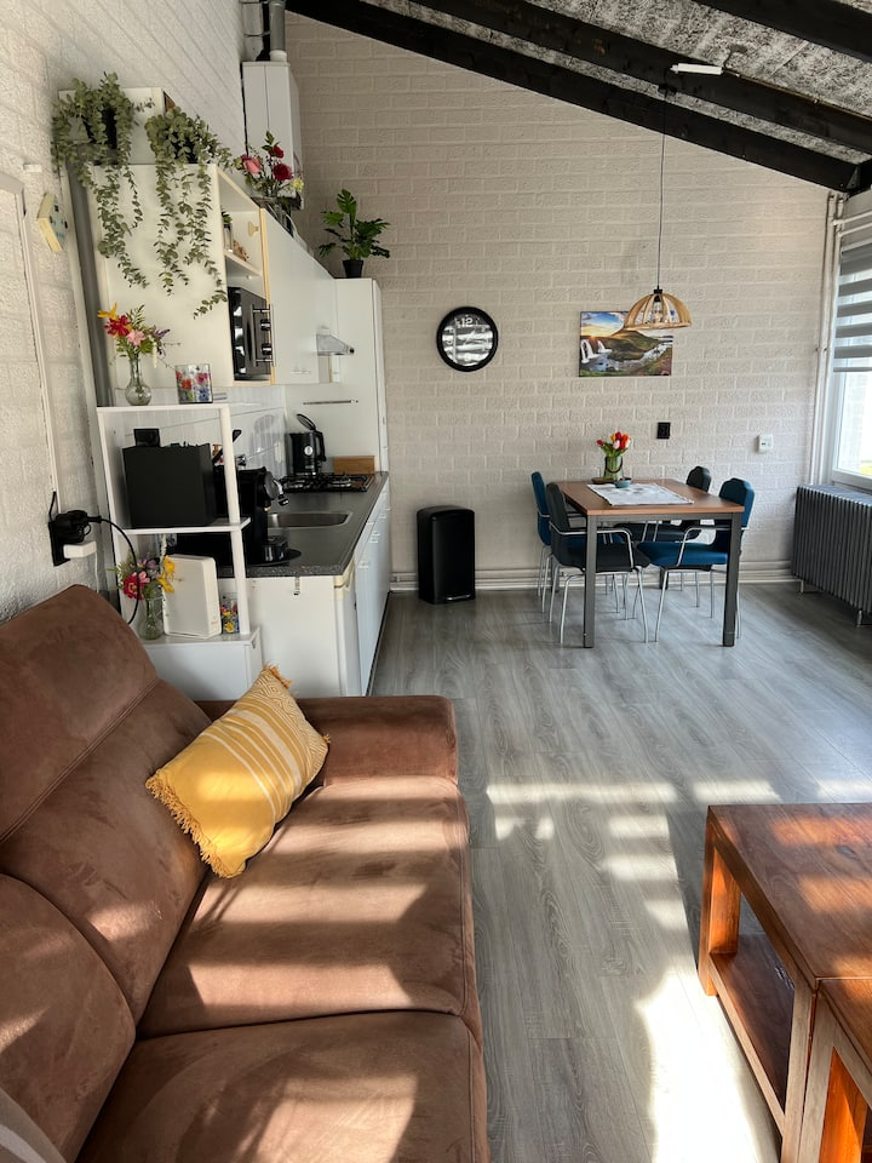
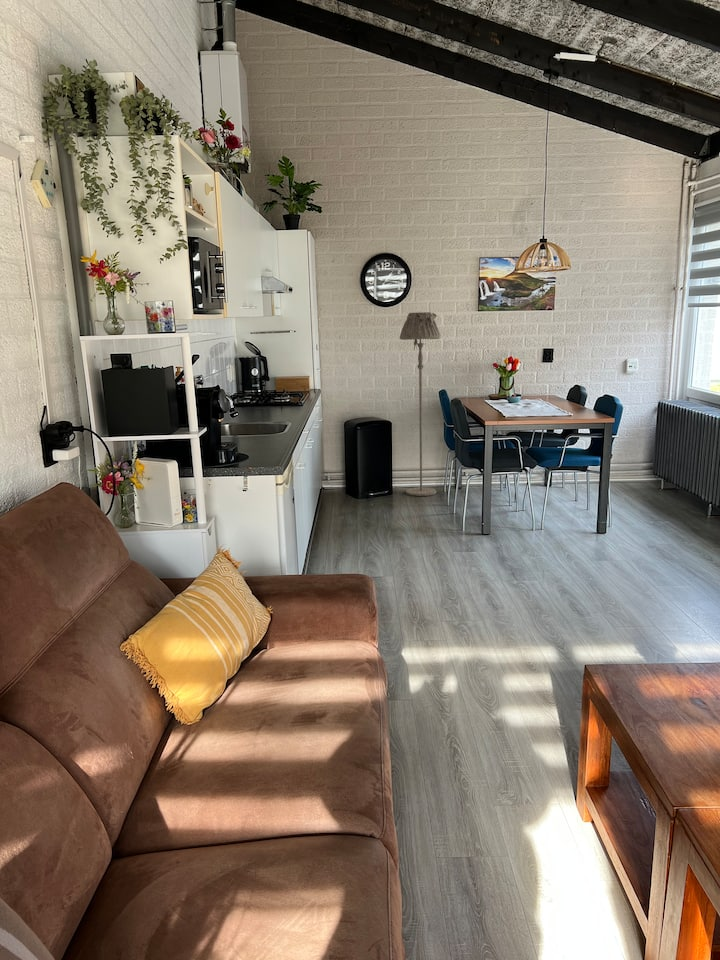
+ floor lamp (420, 404)
